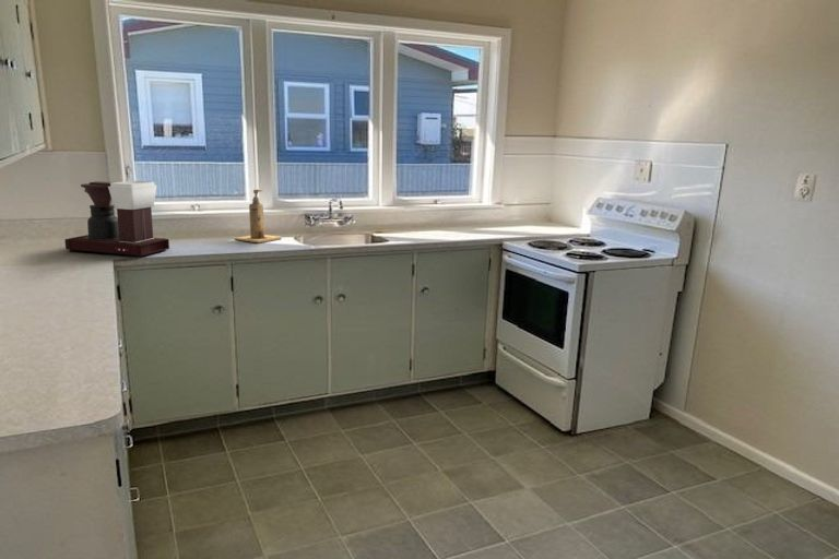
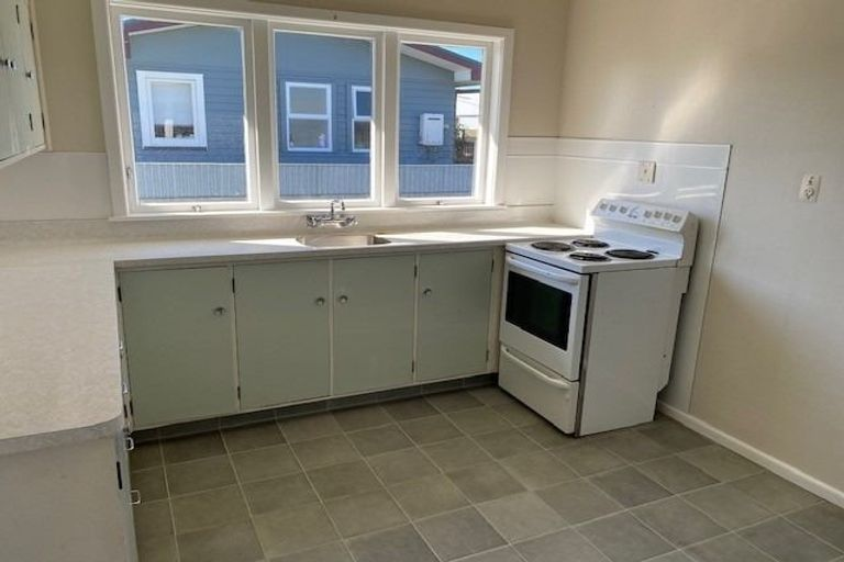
- coffee maker (115, 216)
- soap dispenser (257, 214)
